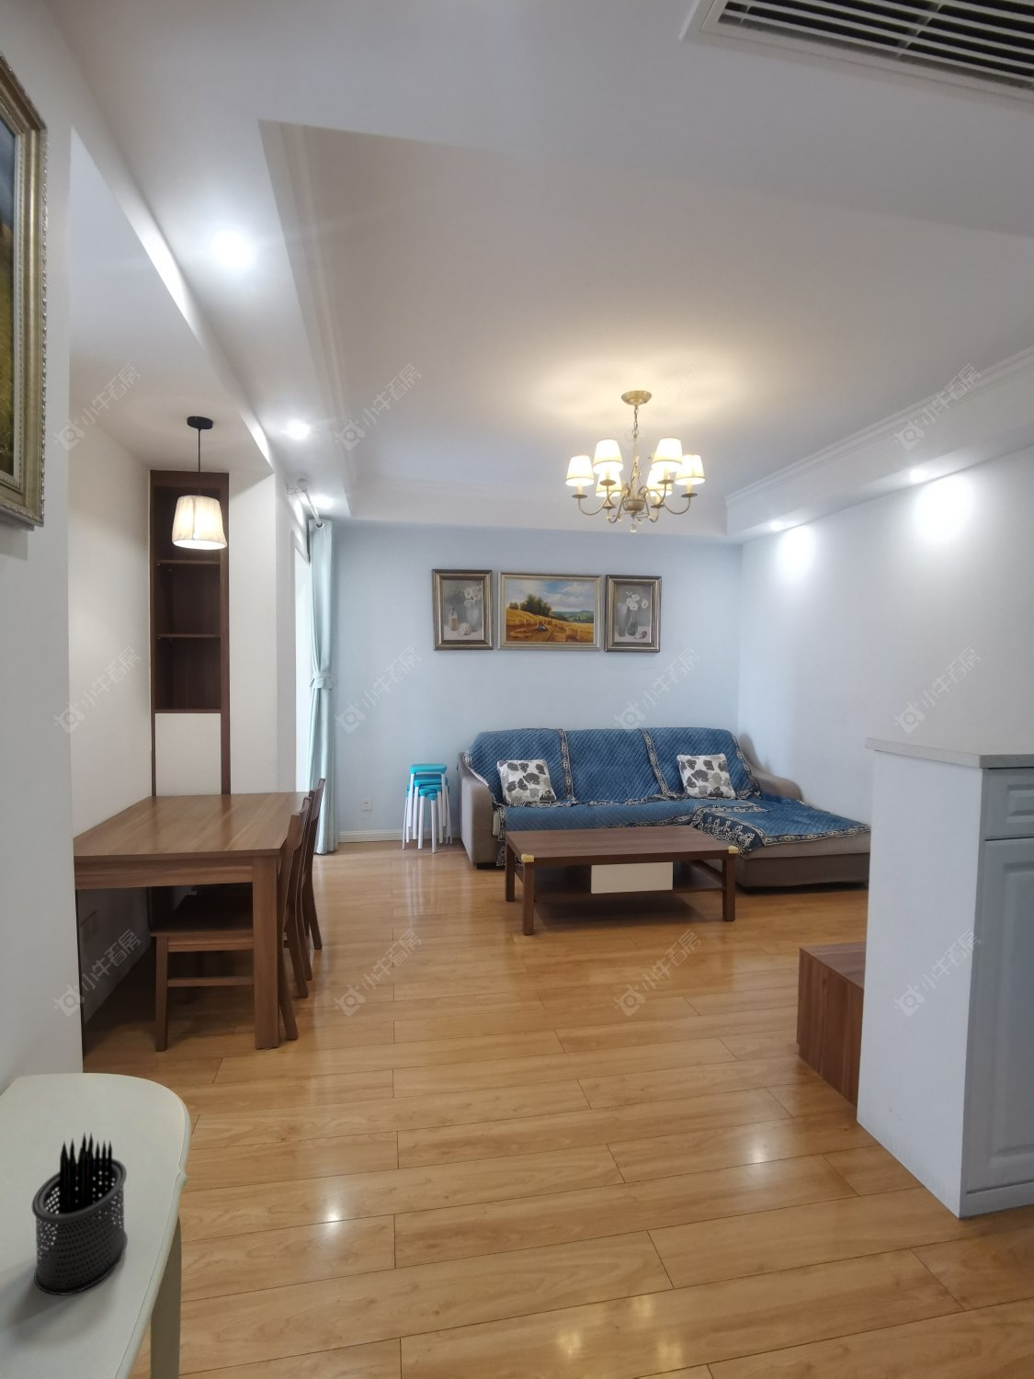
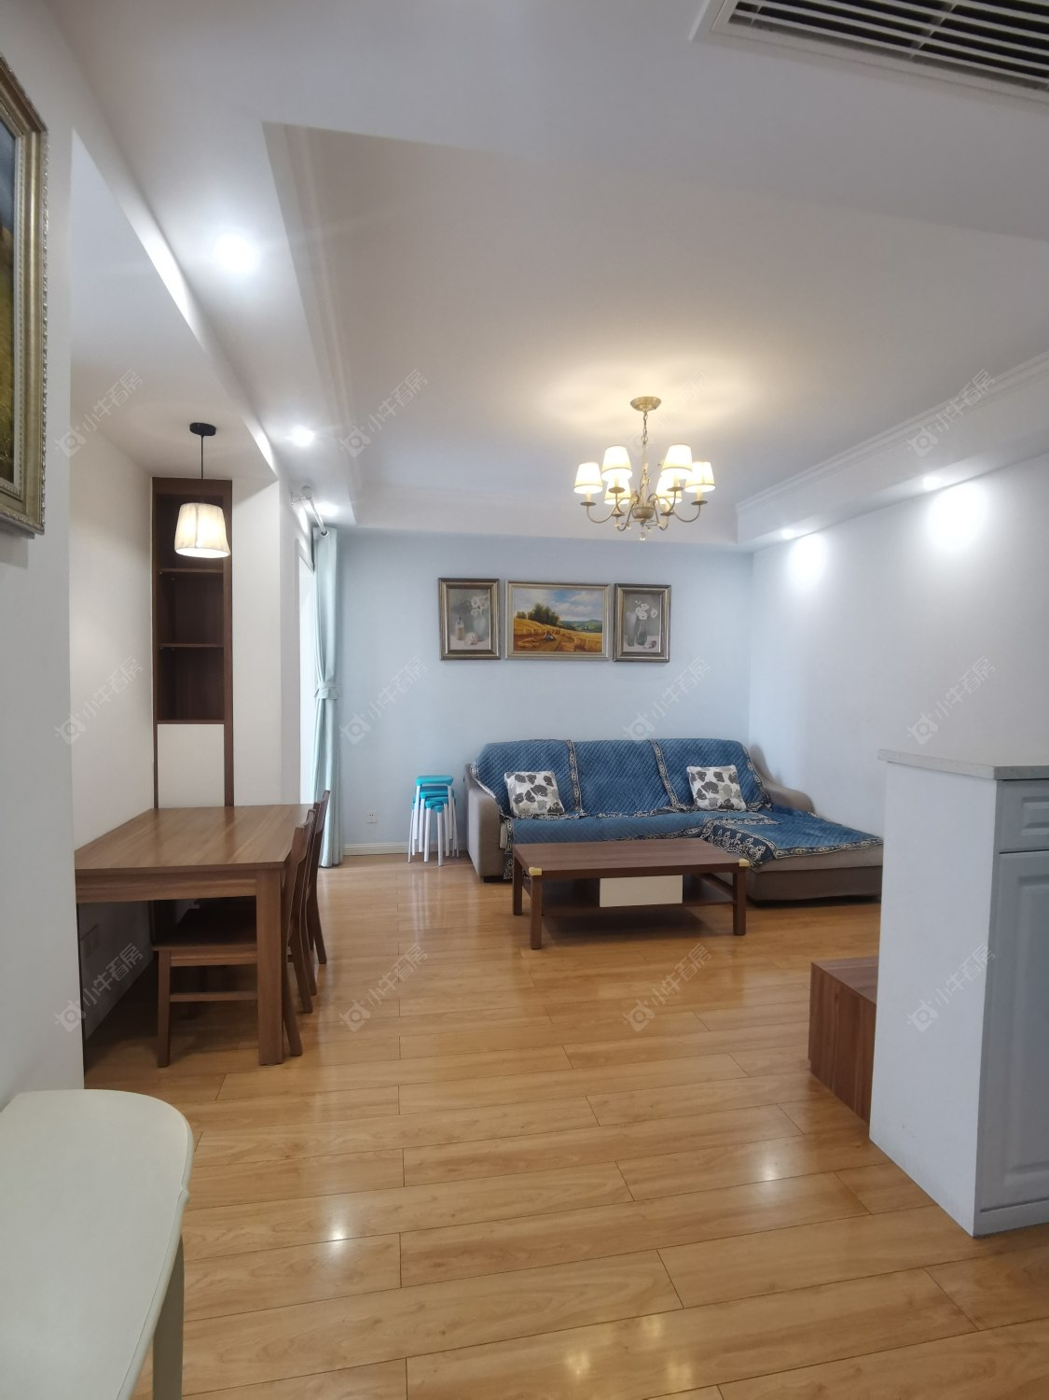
- pen holder (80, 1204)
